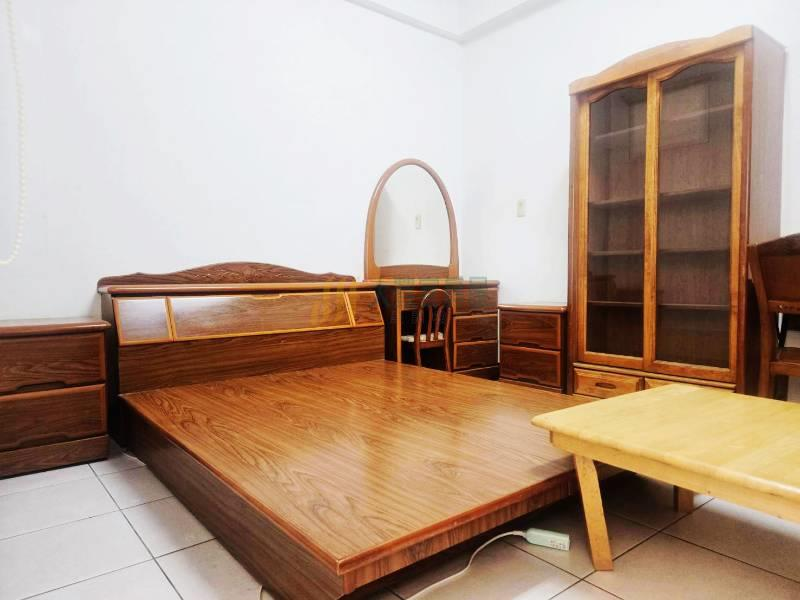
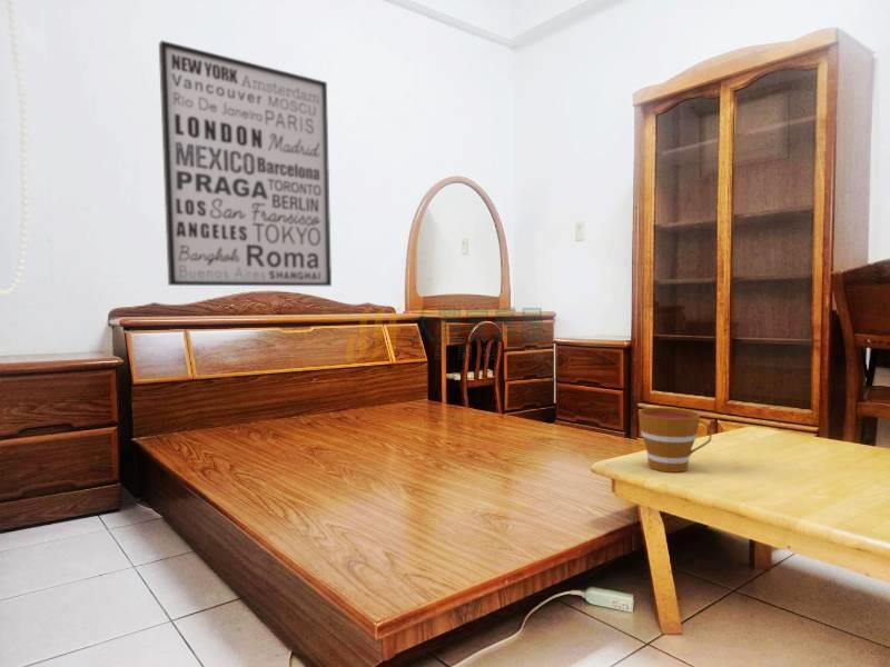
+ wall art (253, 176)
+ cup (673, 440)
